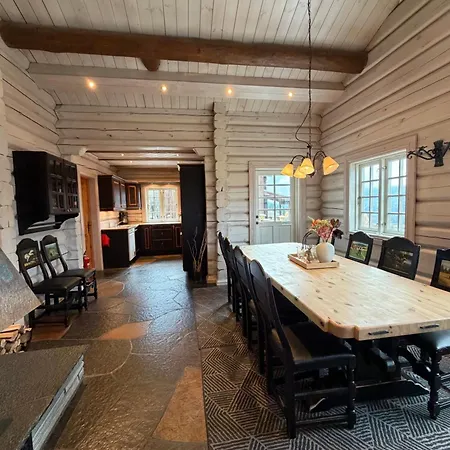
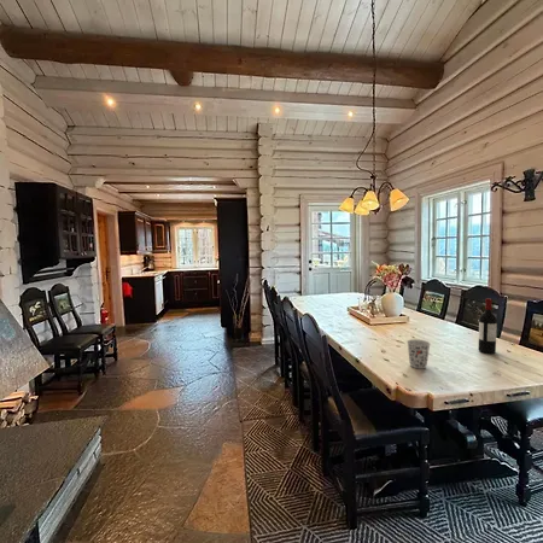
+ wine bottle (487, 325)
+ cup (418, 354)
